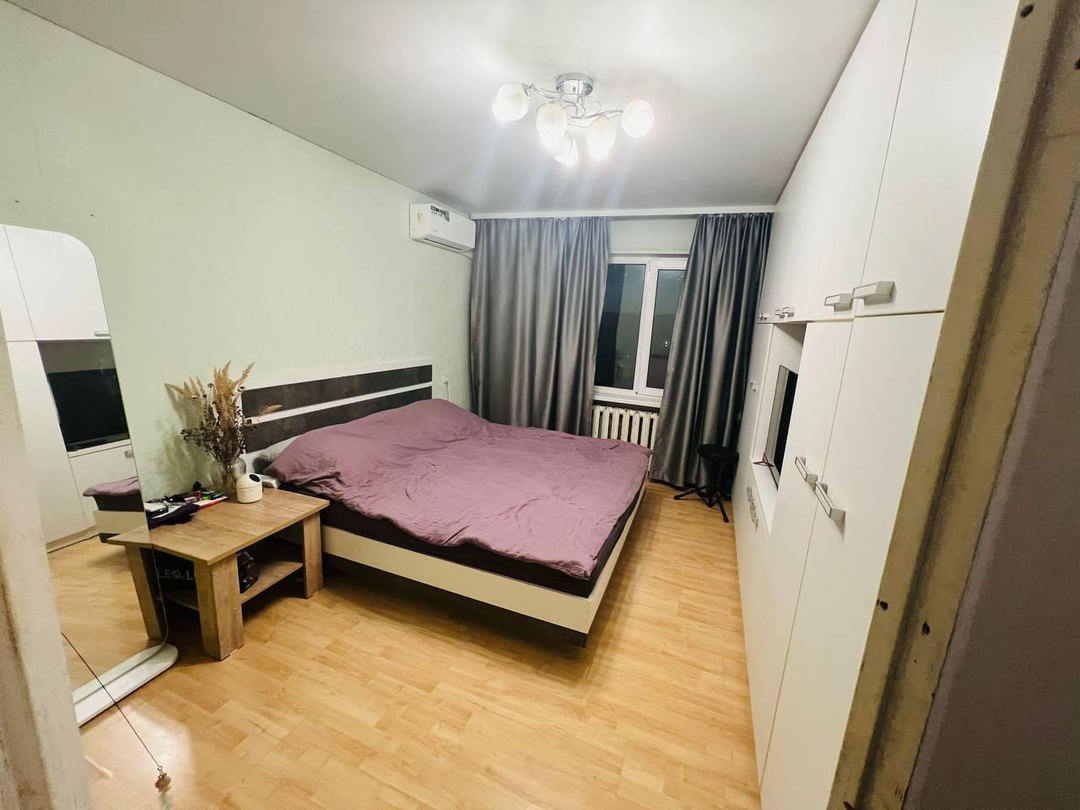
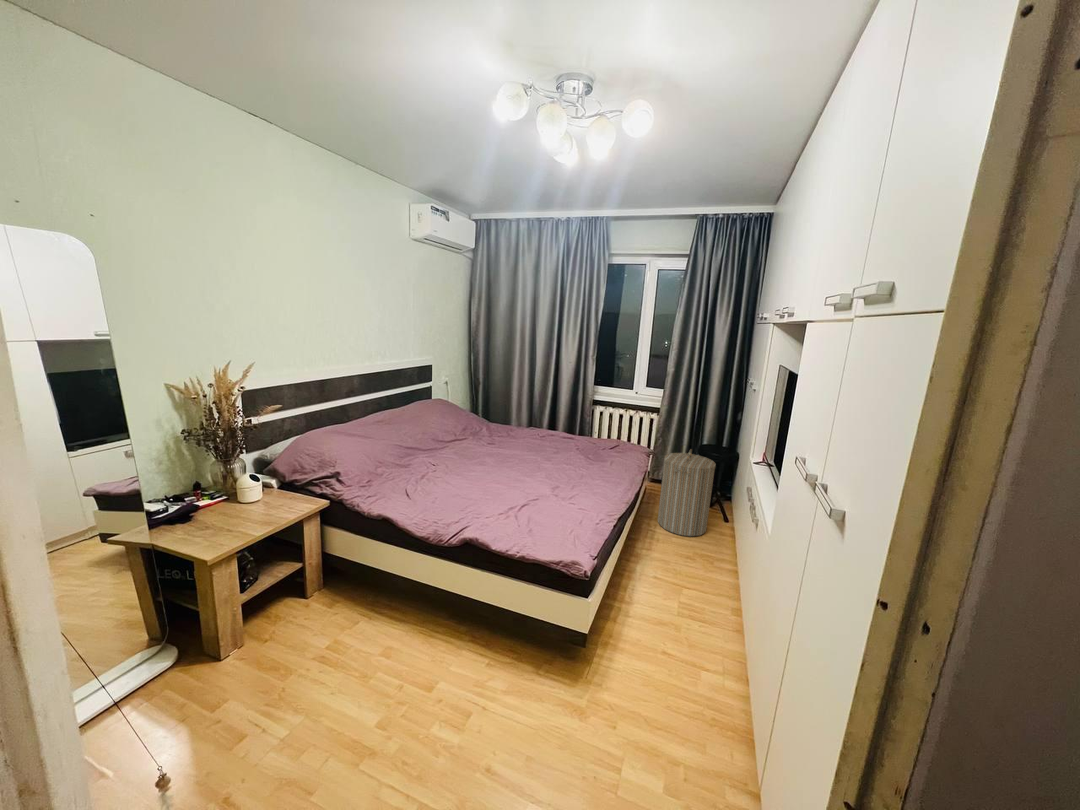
+ laundry hamper (686, 487)
